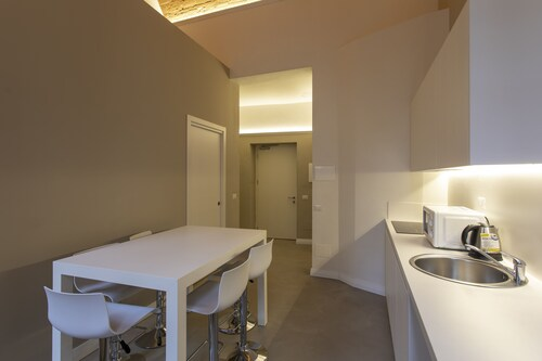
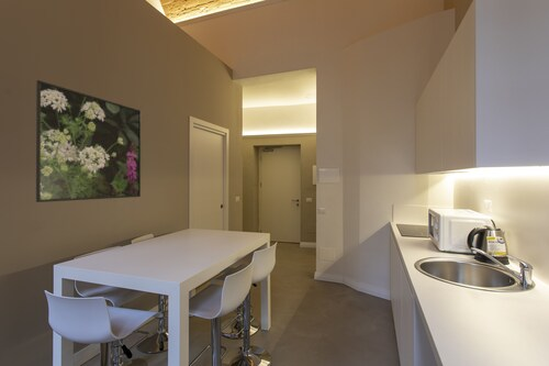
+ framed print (97, 148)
